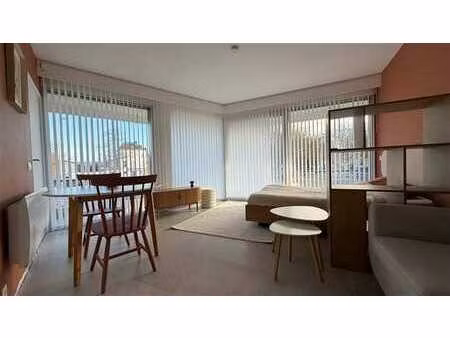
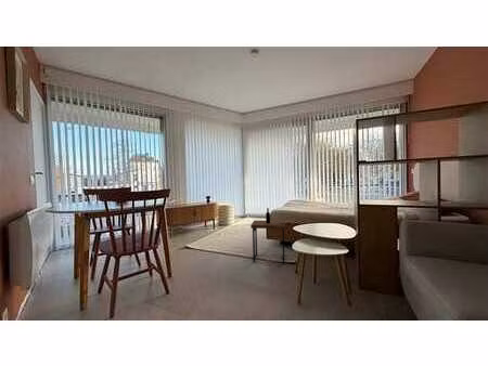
+ side table (268, 227)
